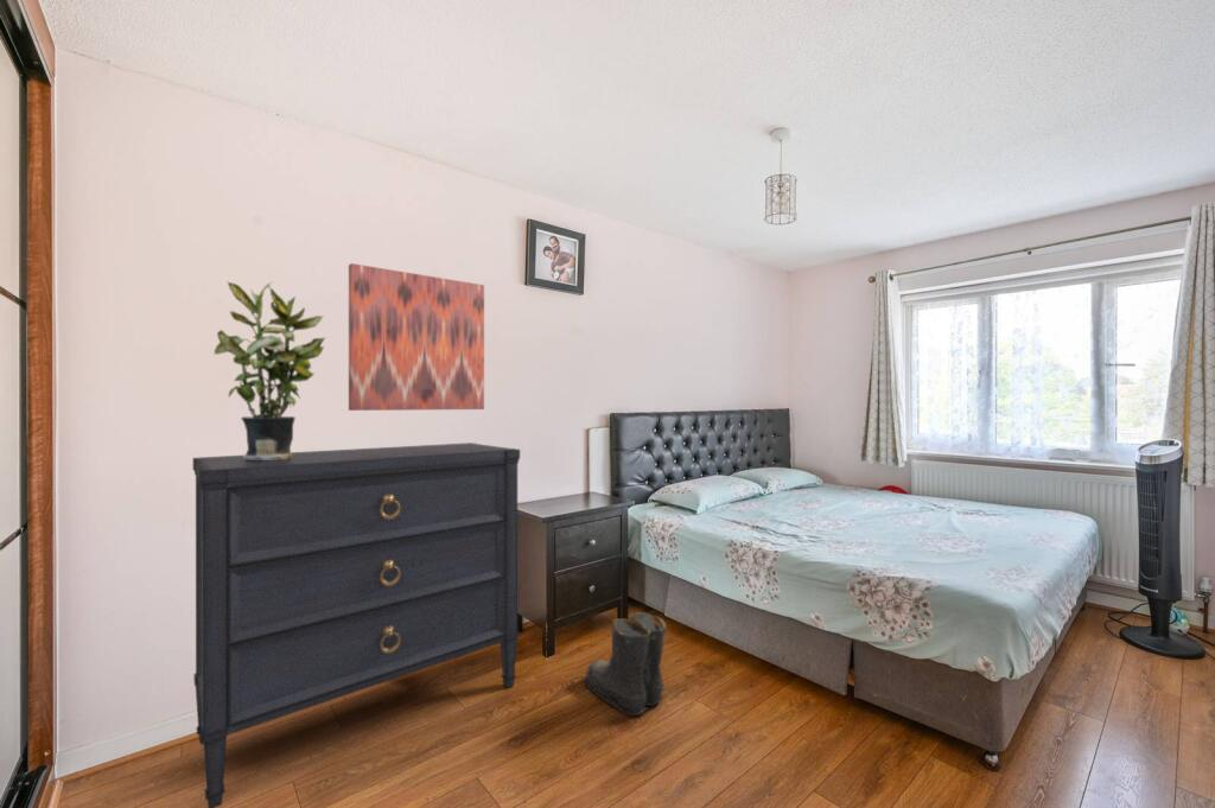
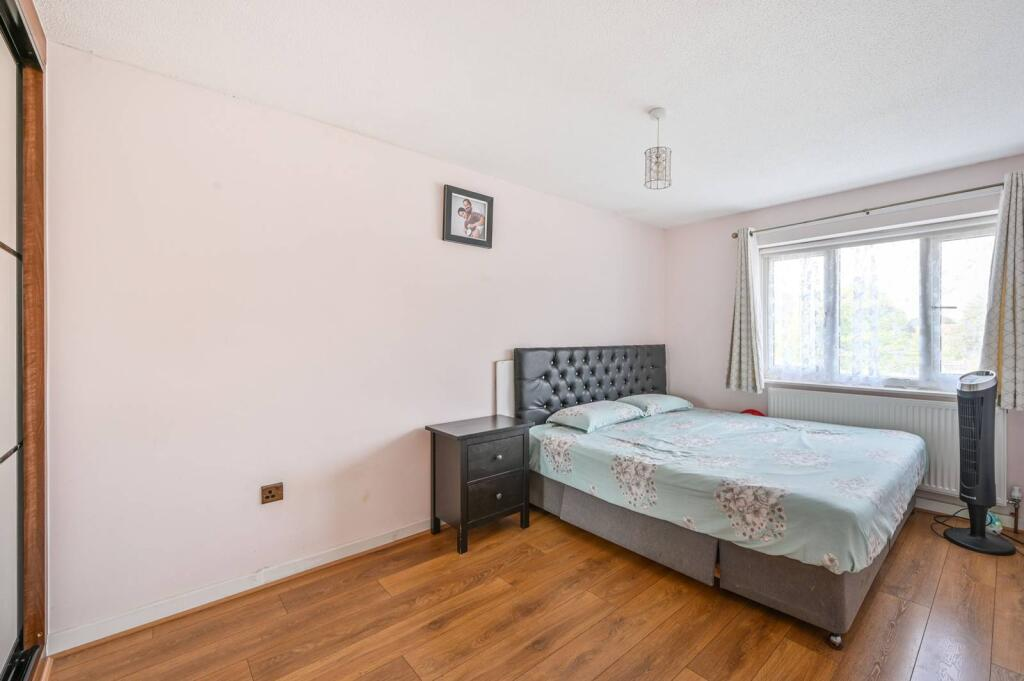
- wall art (421, 343)
- dresser (370, 581)
- boots (625, 651)
- potted plant (275, 371)
